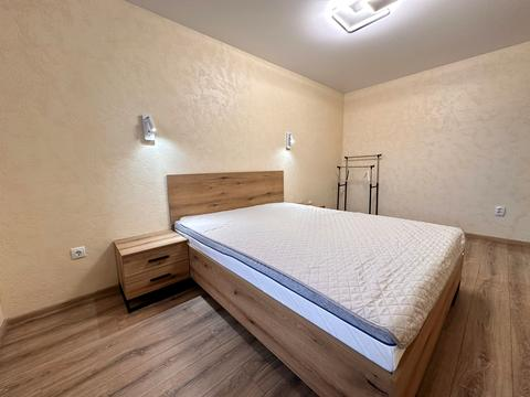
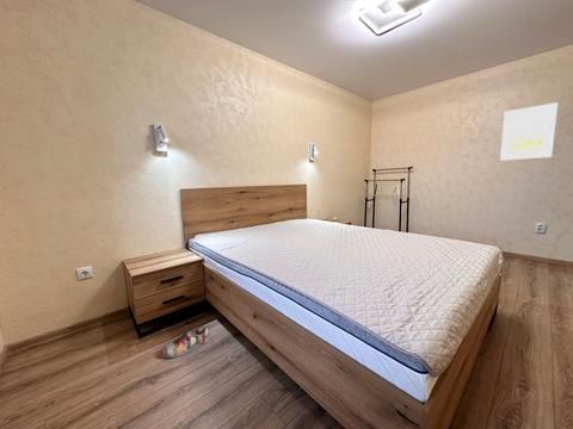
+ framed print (526, 132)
+ shoe (186, 340)
